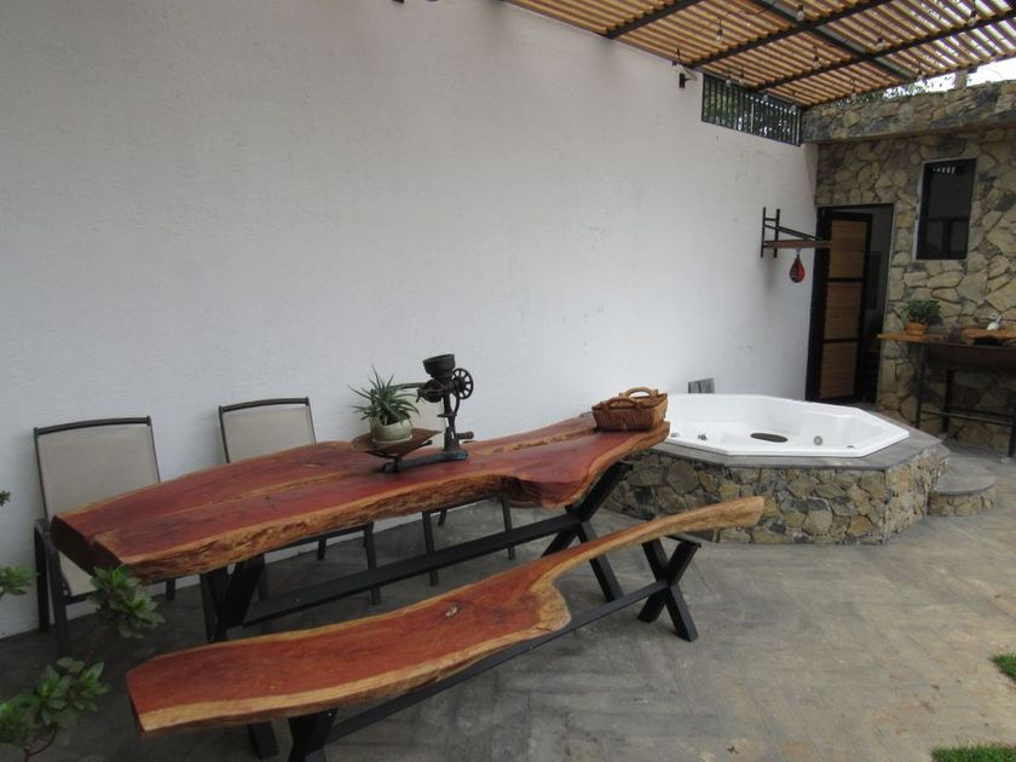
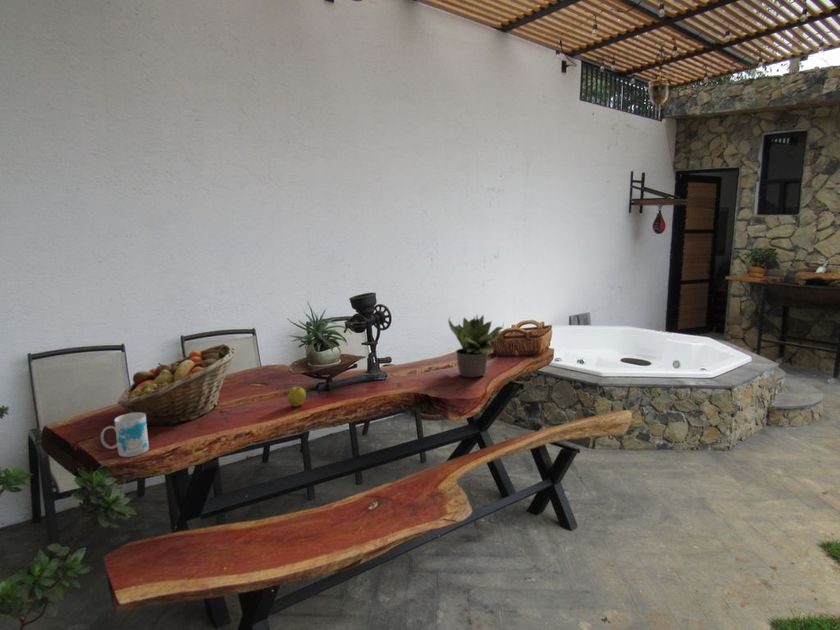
+ potted plant (474, 344)
+ fruit basket (180, 381)
+ apple (296, 396)
+ hanging lantern (660, 76)
+ mug (124, 435)
